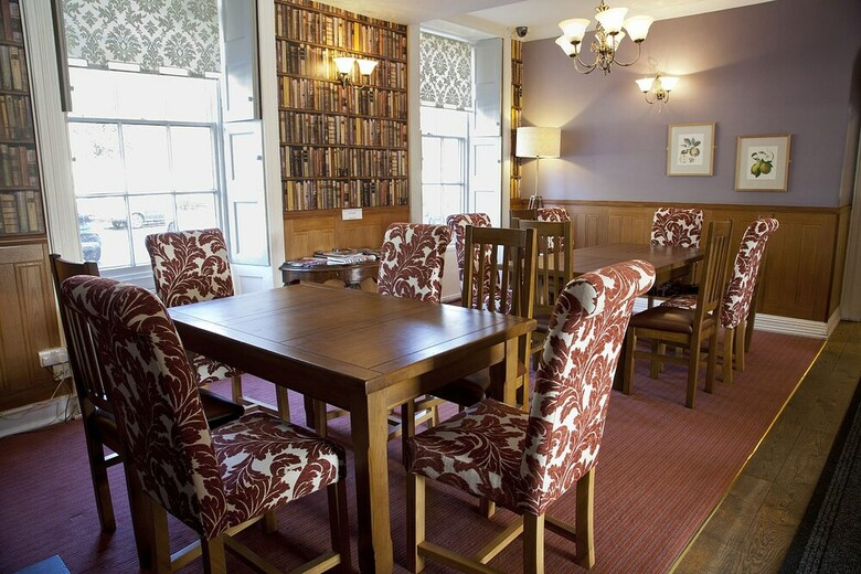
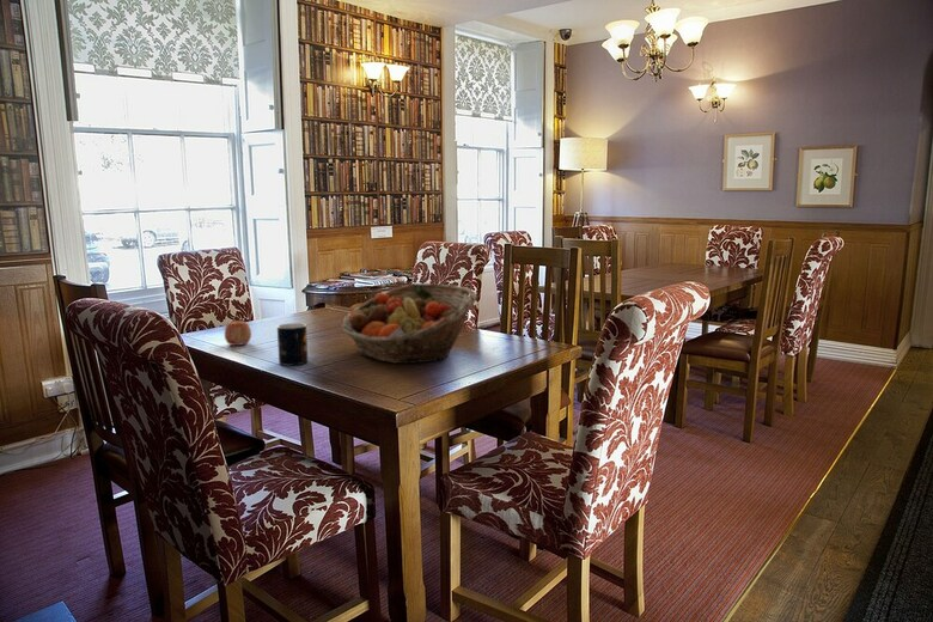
+ apple (237, 333)
+ mug (294, 344)
+ fruit basket (408, 321)
